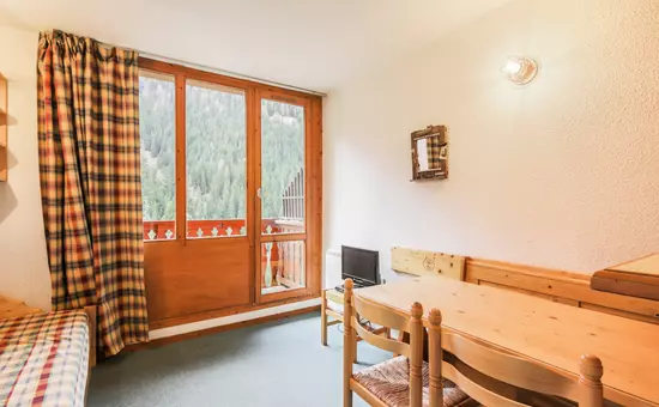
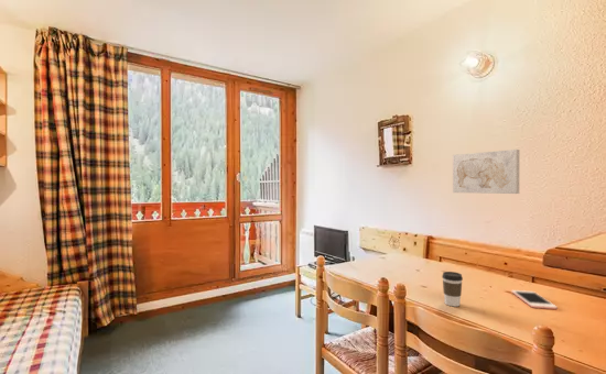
+ wall art (483, 173)
+ coffee cup (452, 288)
+ cell phone (532, 298)
